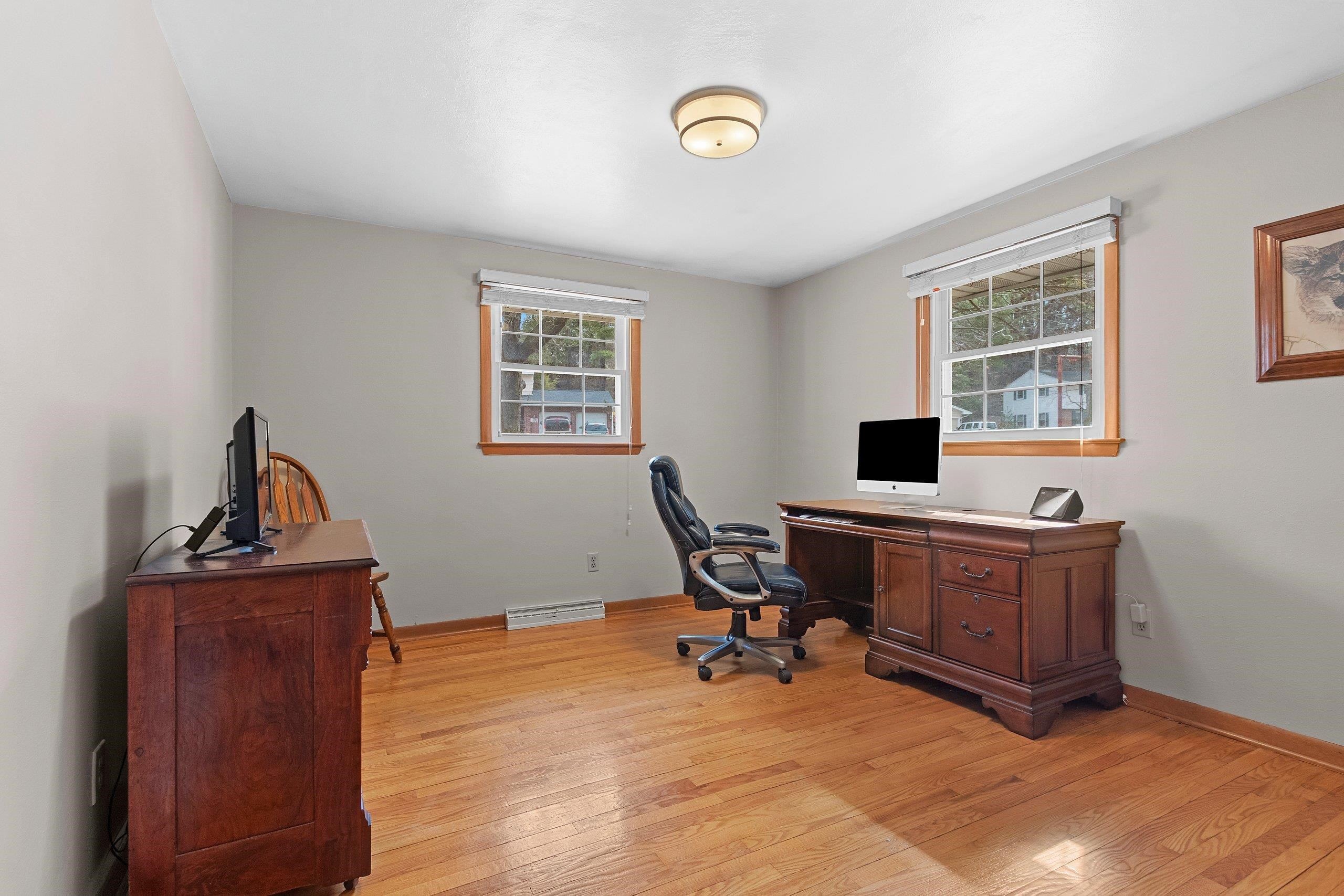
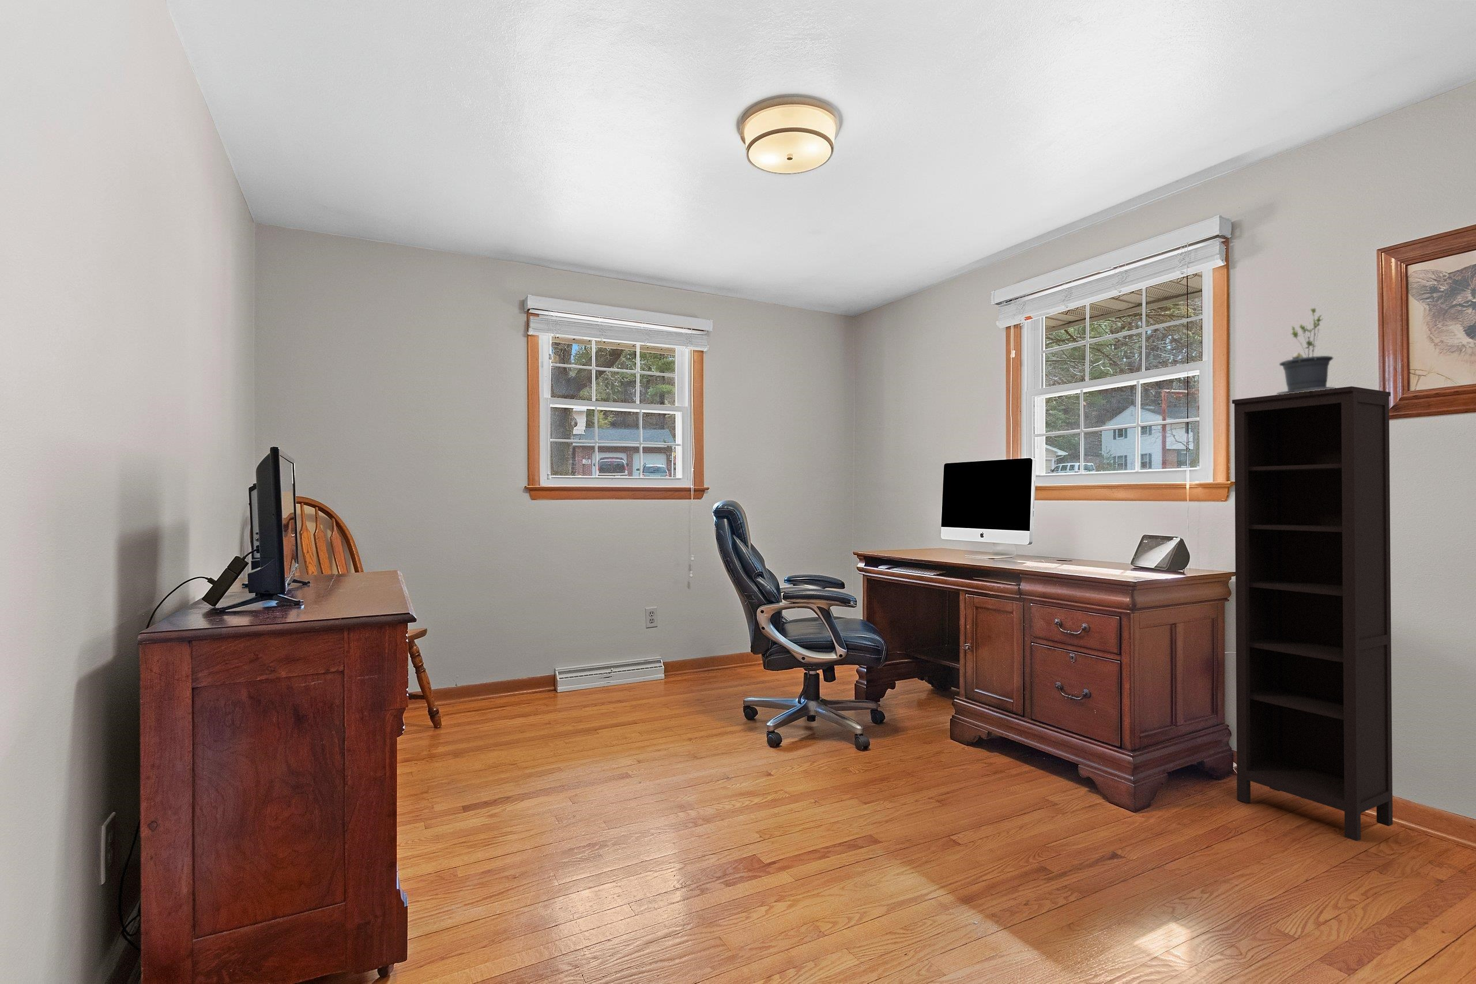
+ potted plant (1305, 351)
+ bookcase (1309, 603)
